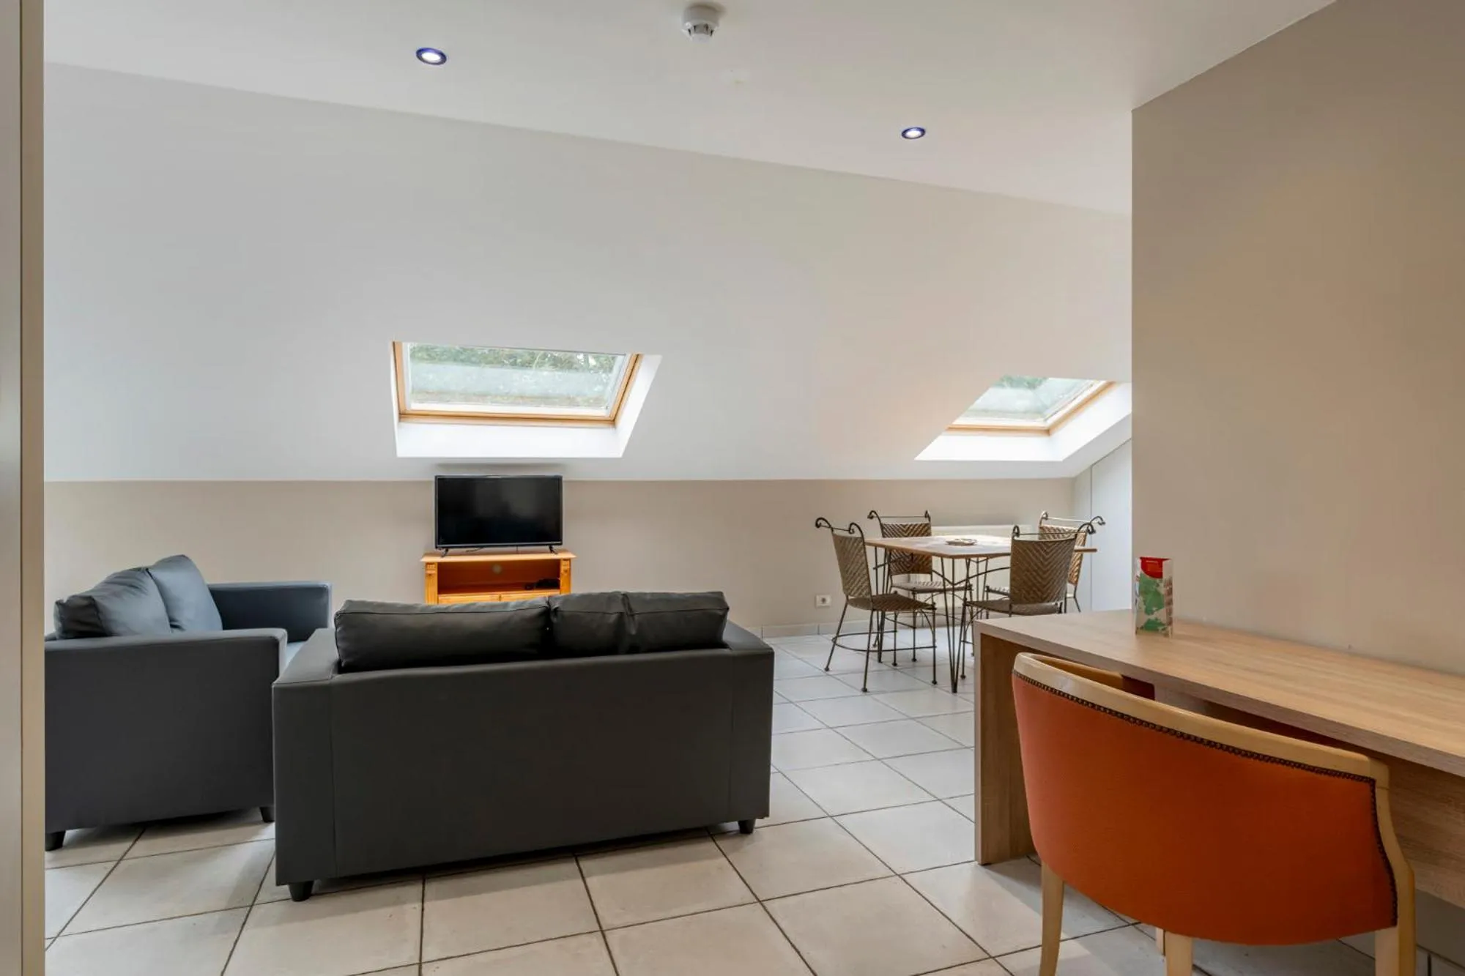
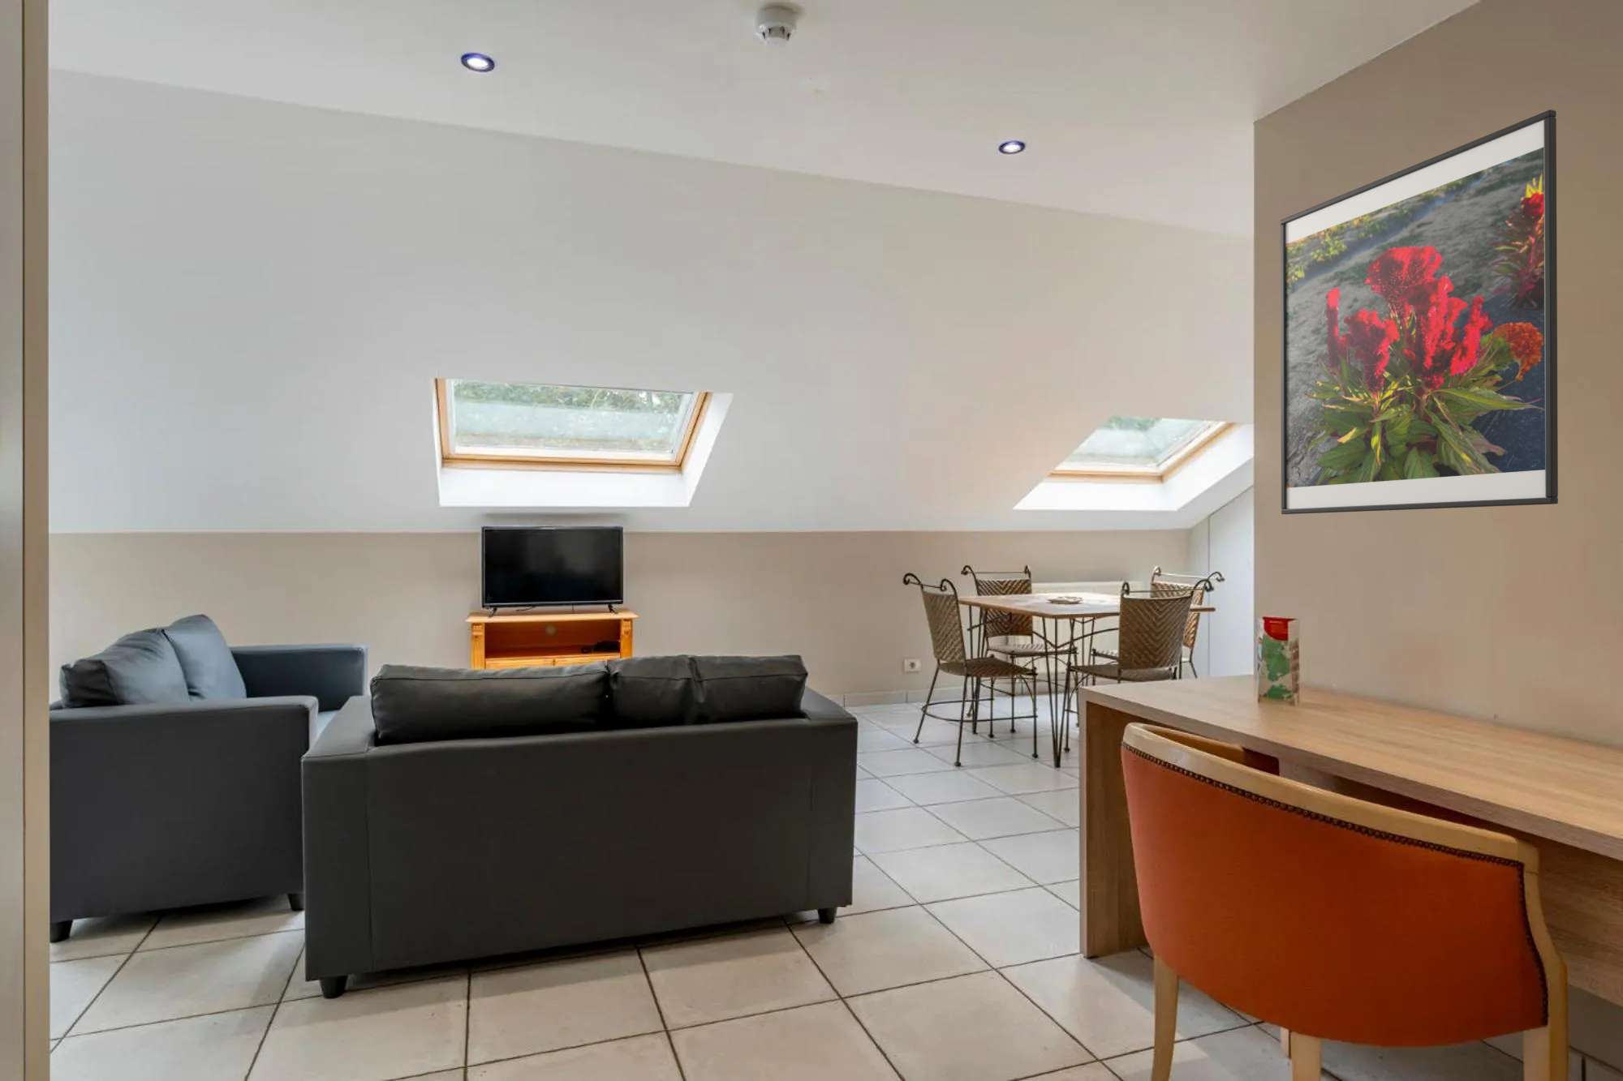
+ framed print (1399, 340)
